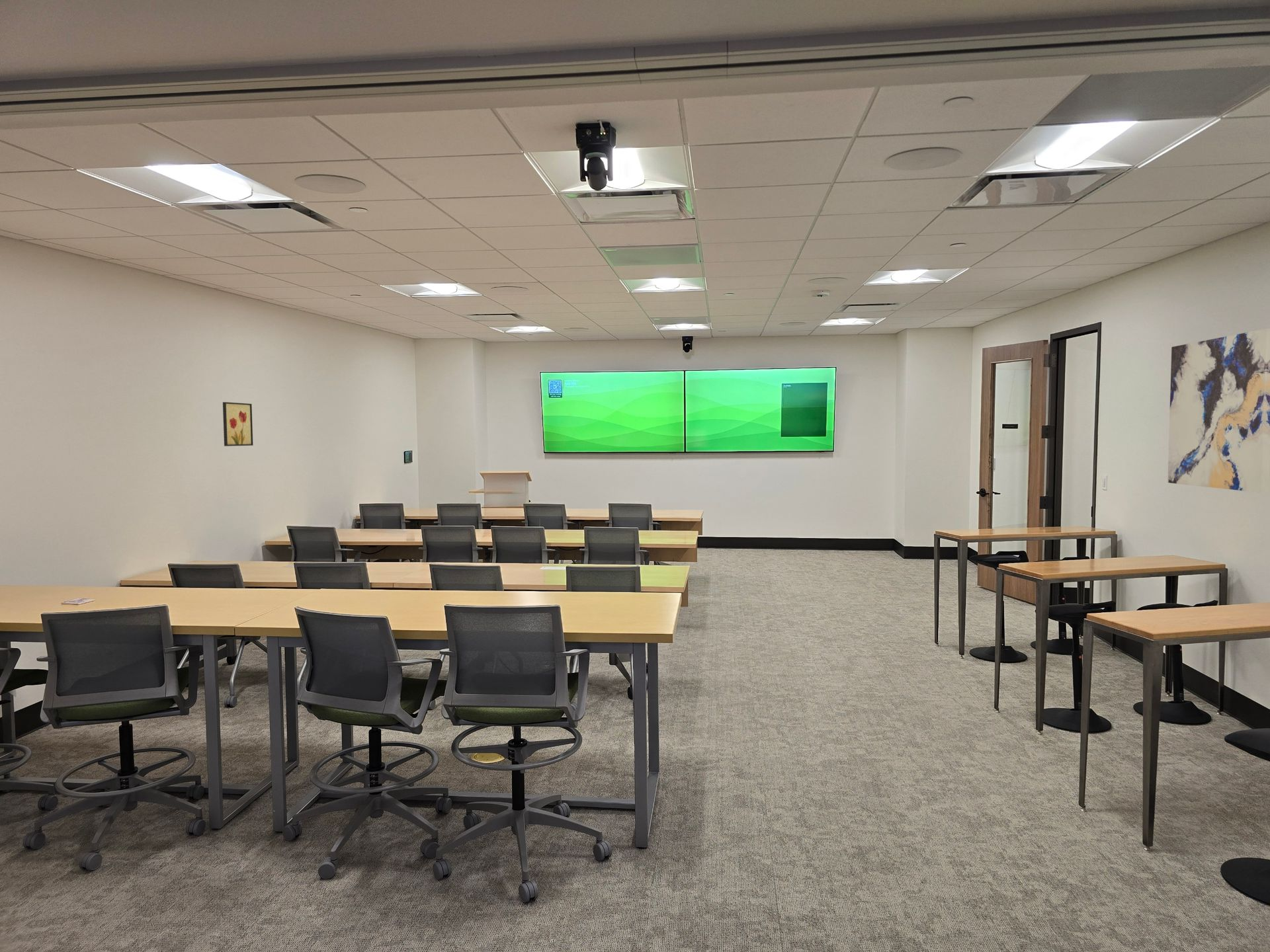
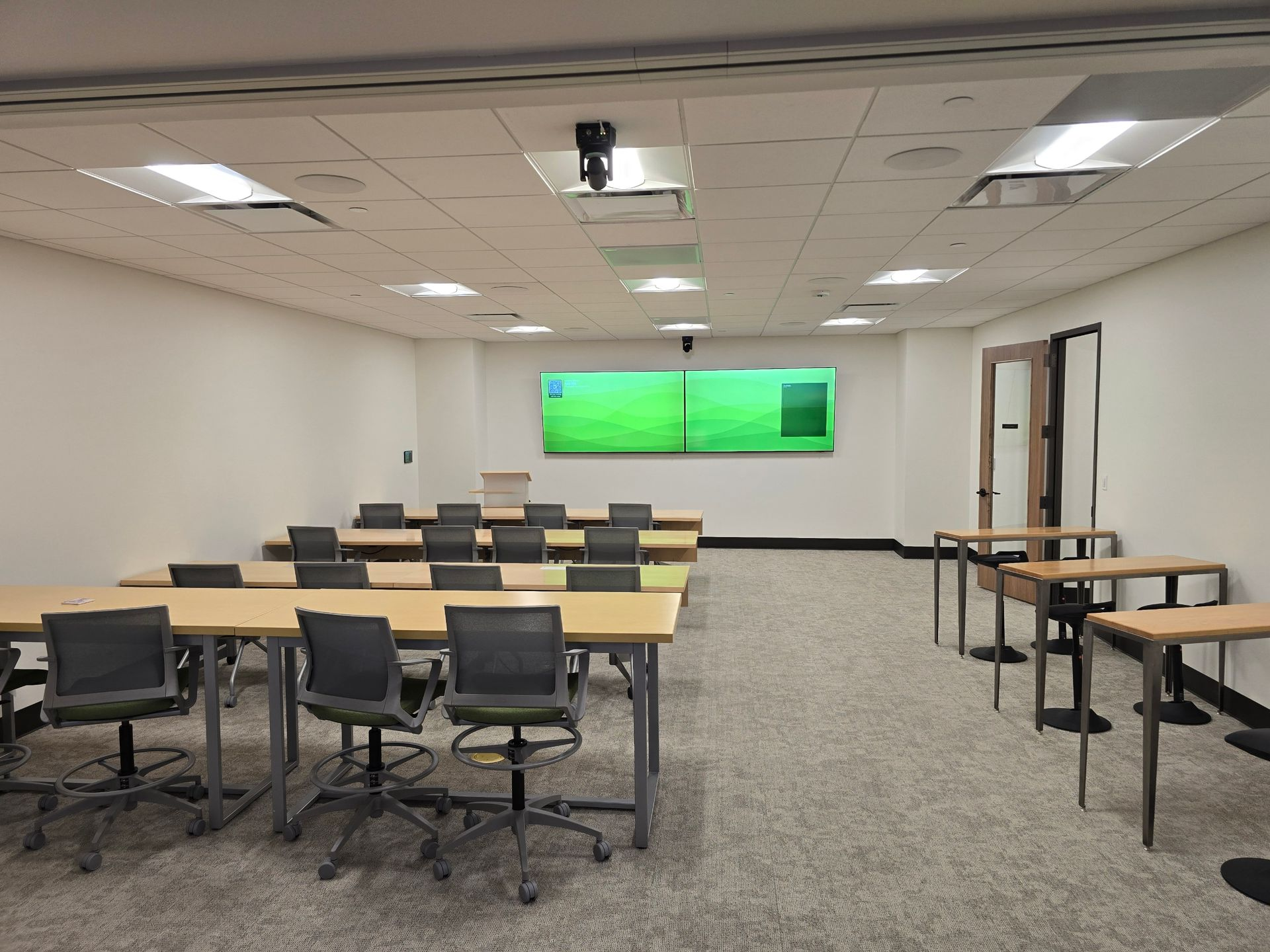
- wall art (1215, 413)
- wall art (237, 424)
